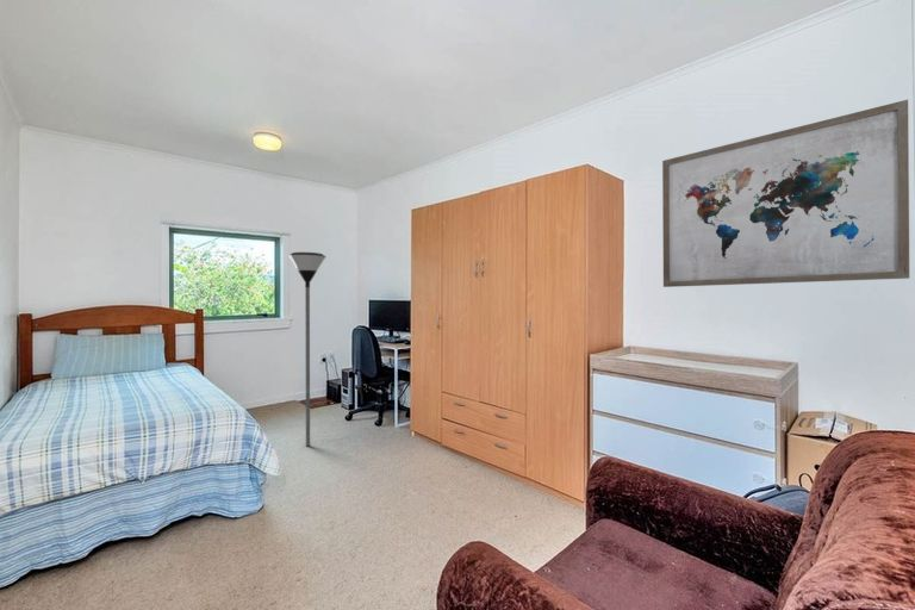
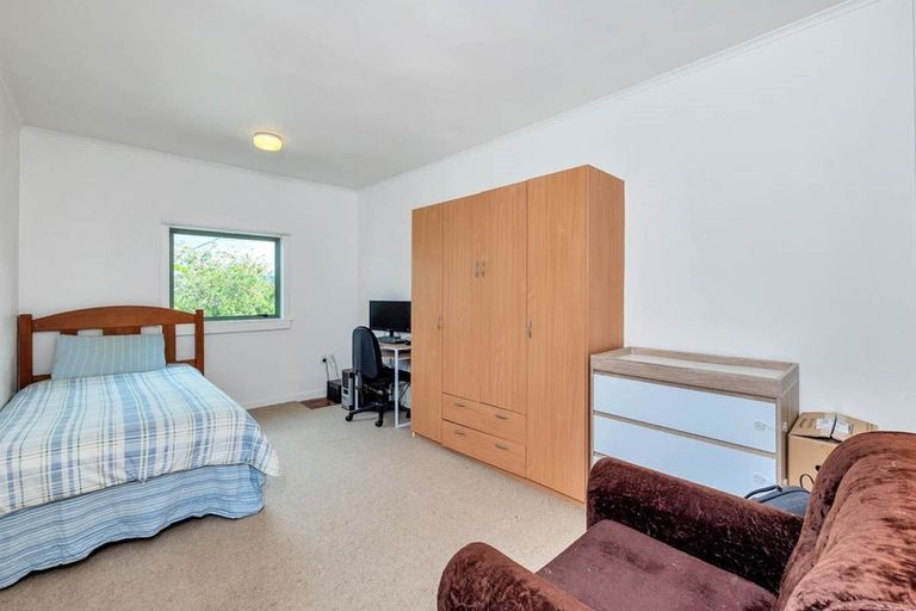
- floor lamp (307, 349)
- wall art (765, 208)
